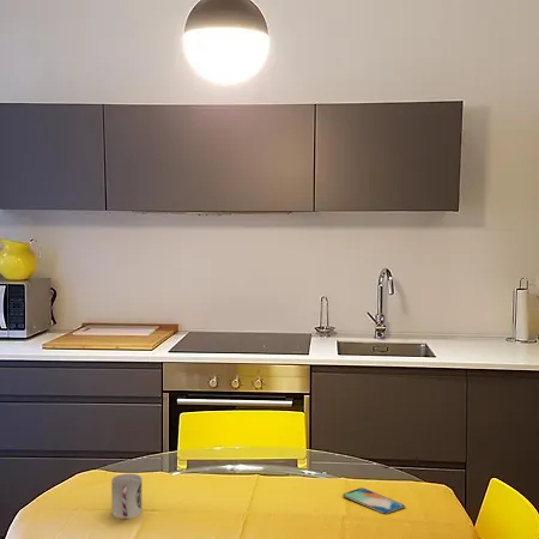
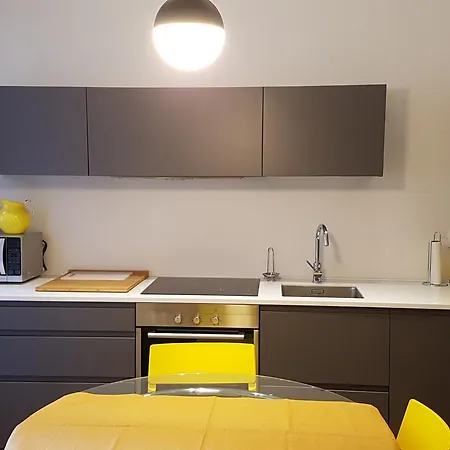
- cup (126, 497)
- smartphone (373, 499)
